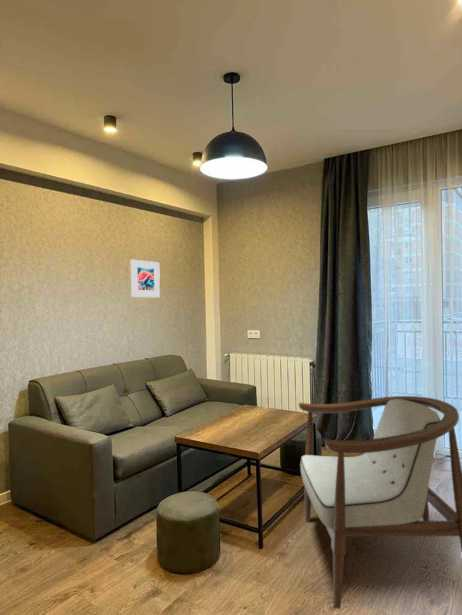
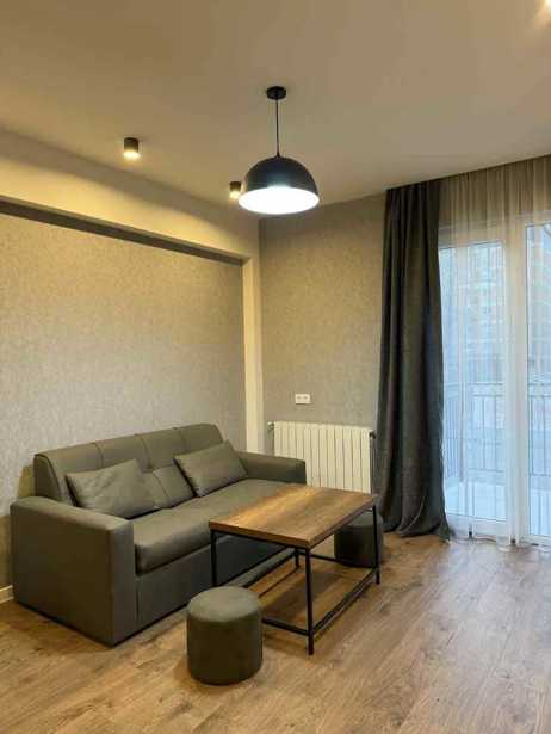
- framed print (145, 279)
- armchair (378, 480)
